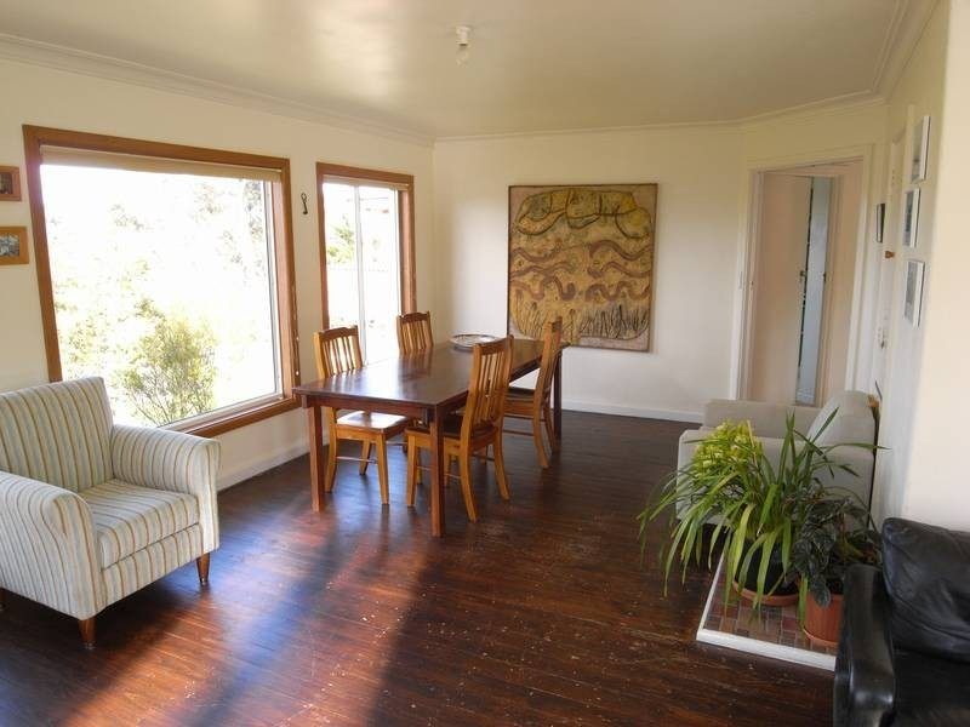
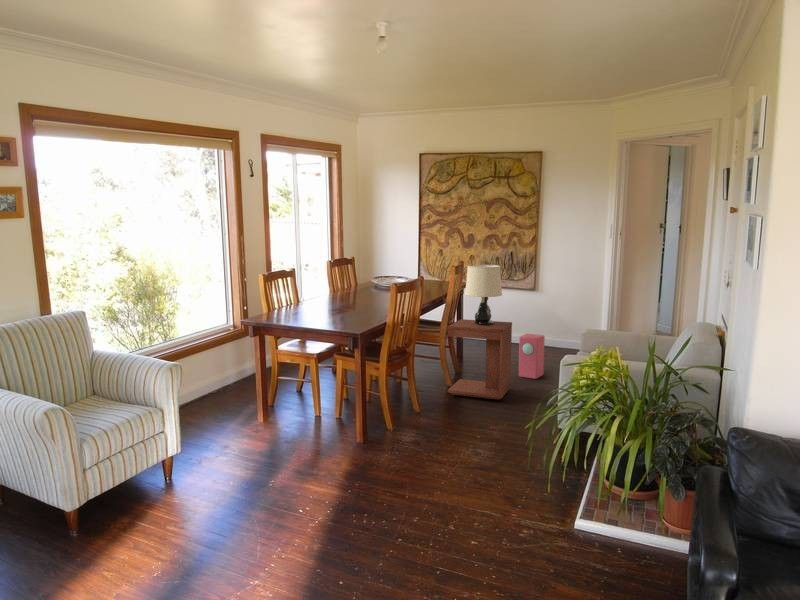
+ side table (486, 358)
+ speaker (531, 356)
+ table lamp (483, 294)
